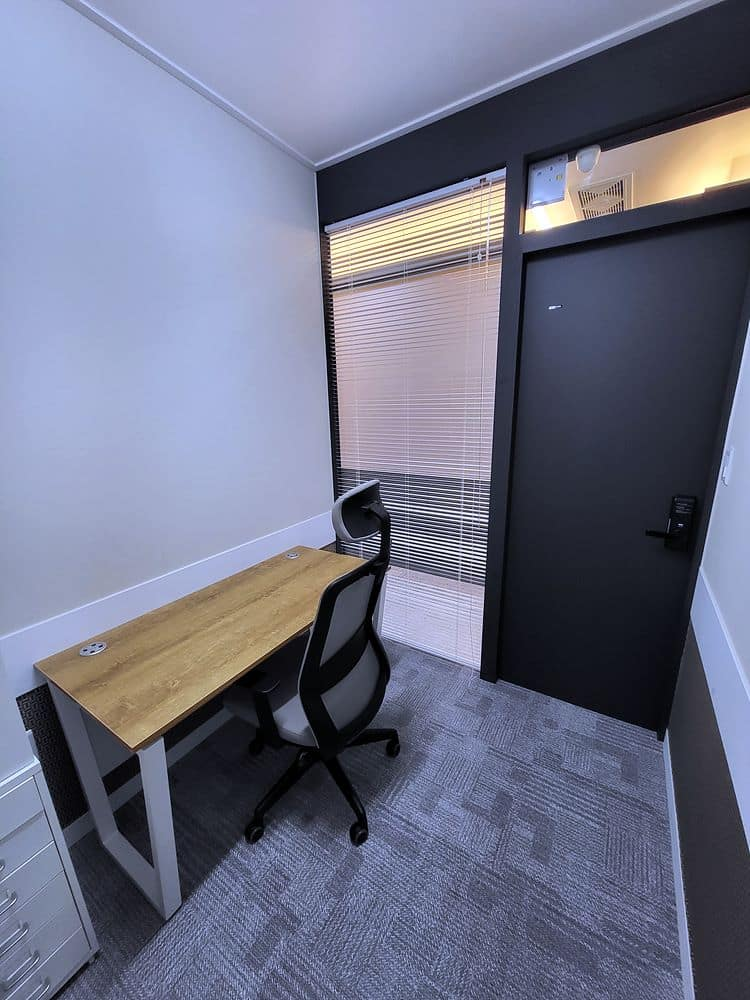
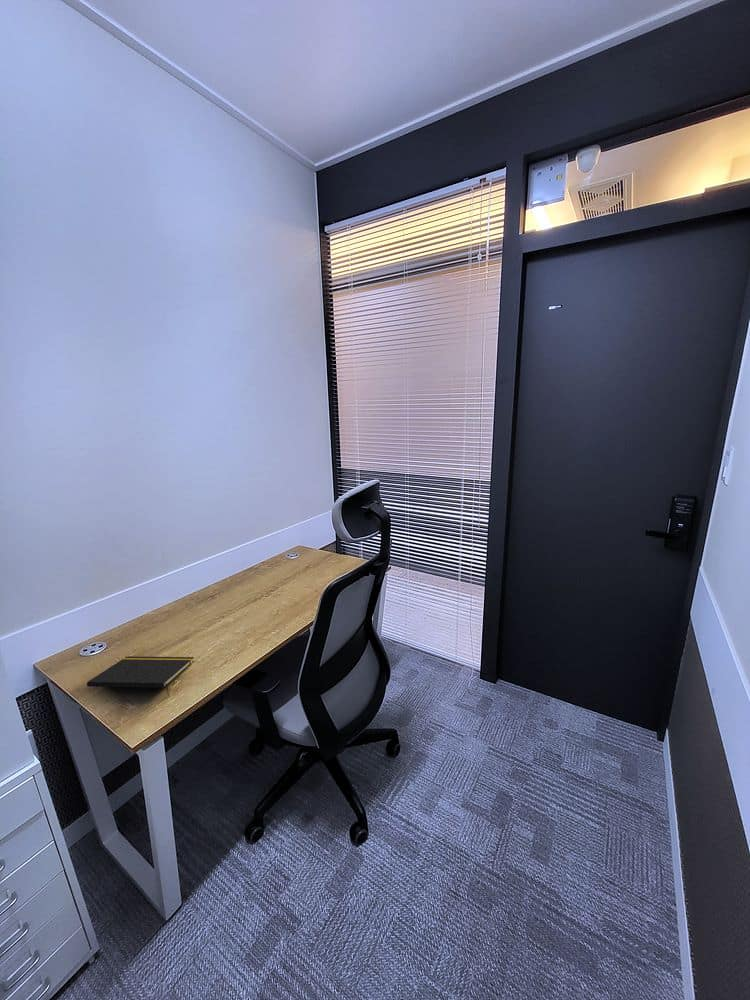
+ notepad (144, 670)
